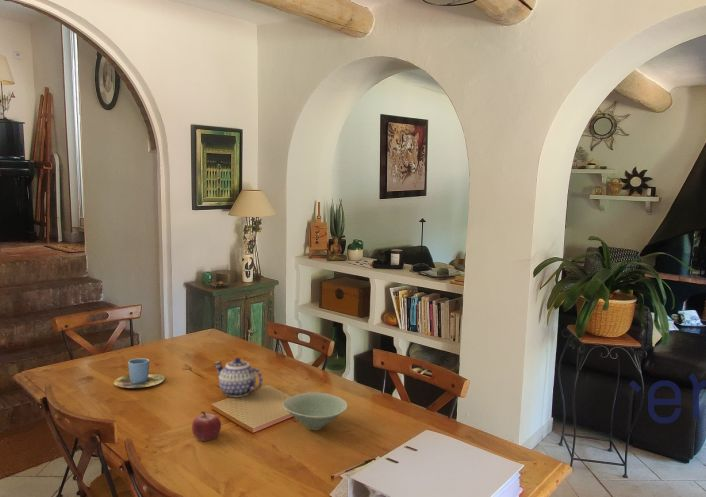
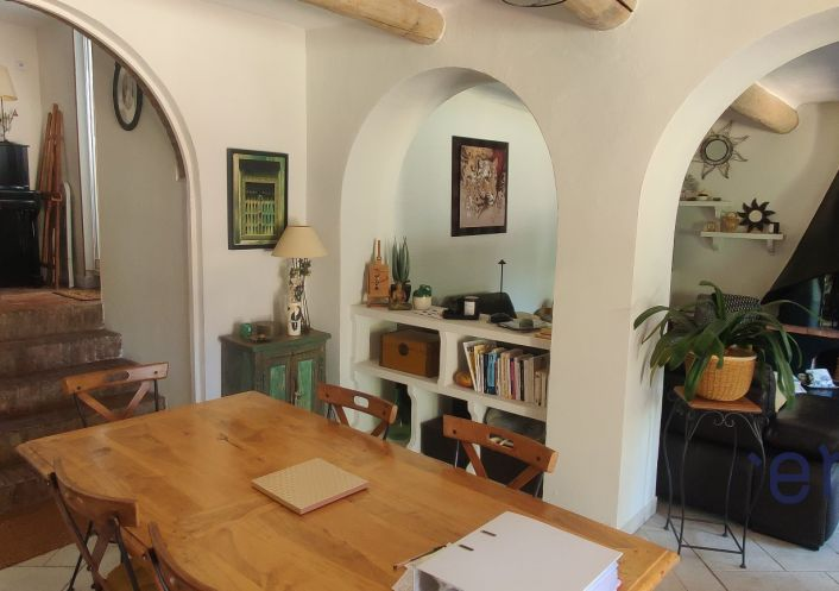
- cup (139, 370)
- bowl (314, 415)
- teapot (237, 375)
- fruit (206, 424)
